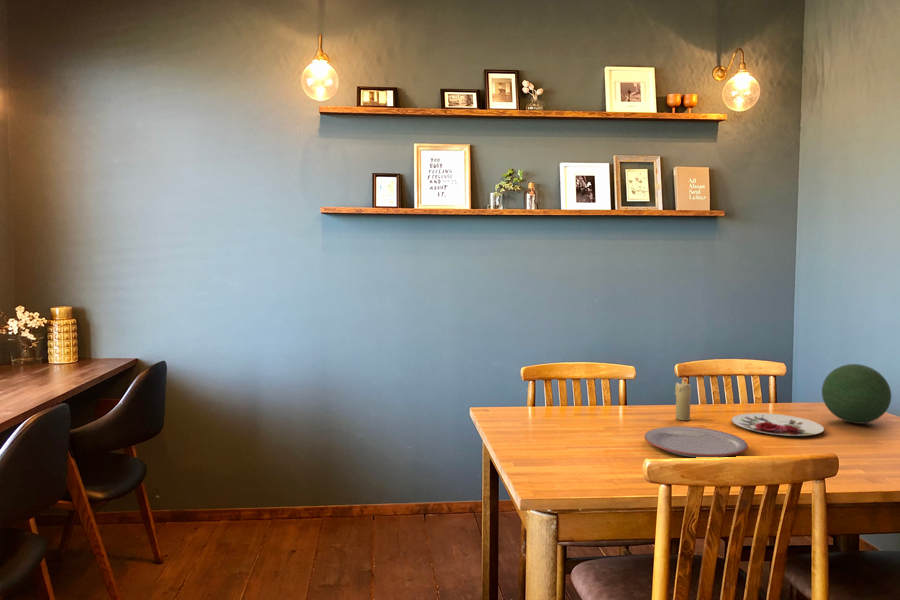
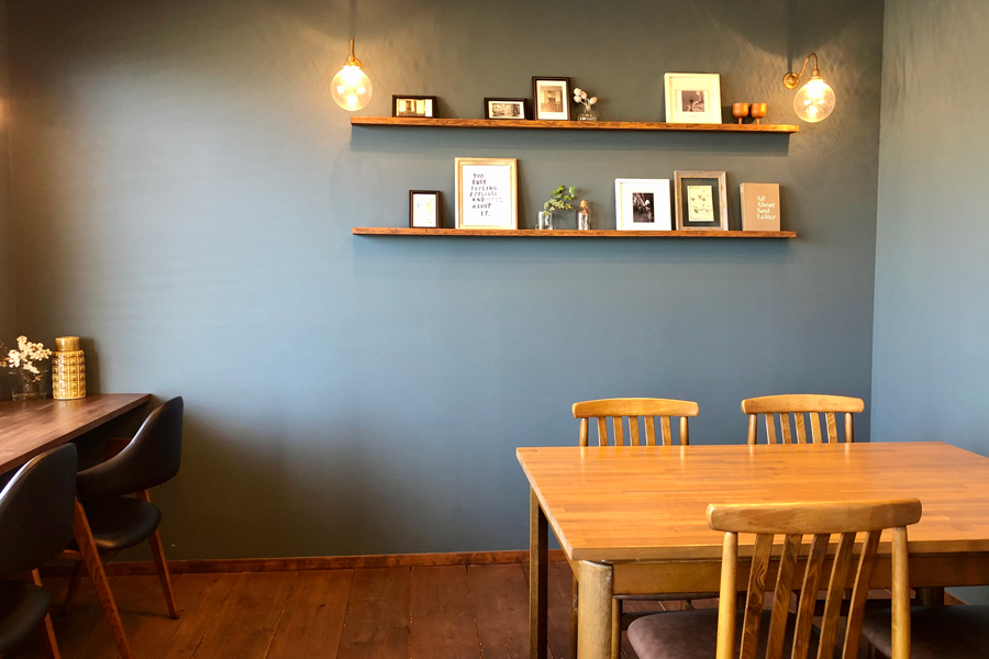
- candle (682, 397)
- plate (776, 423)
- decorative orb (855, 393)
- plate (694, 443)
